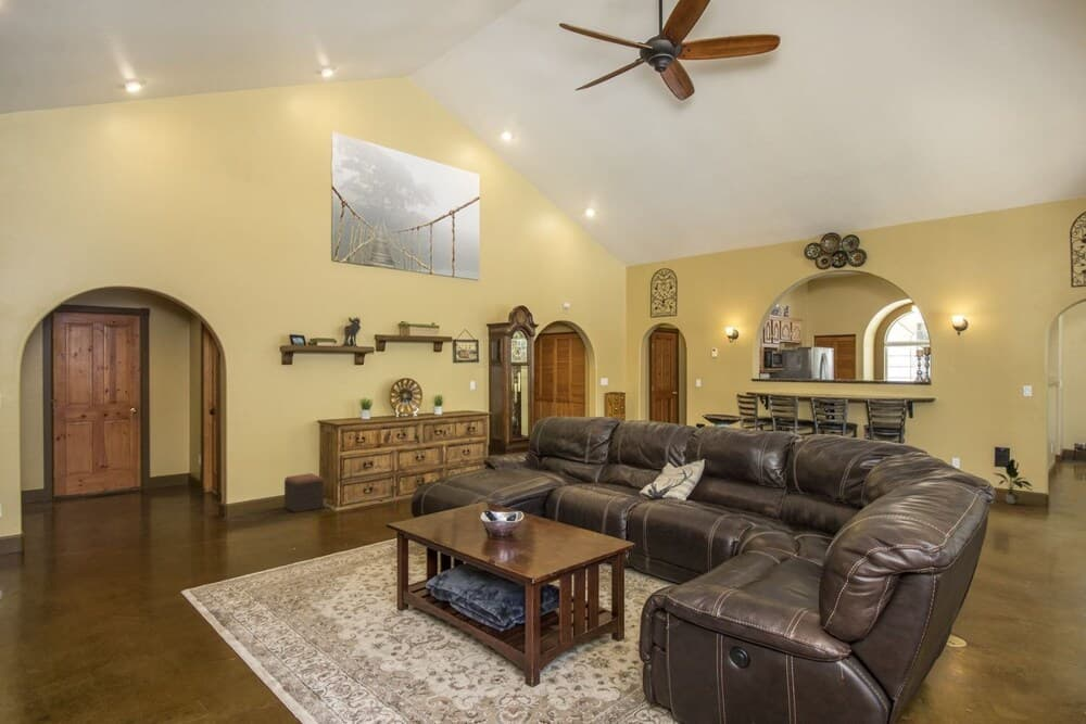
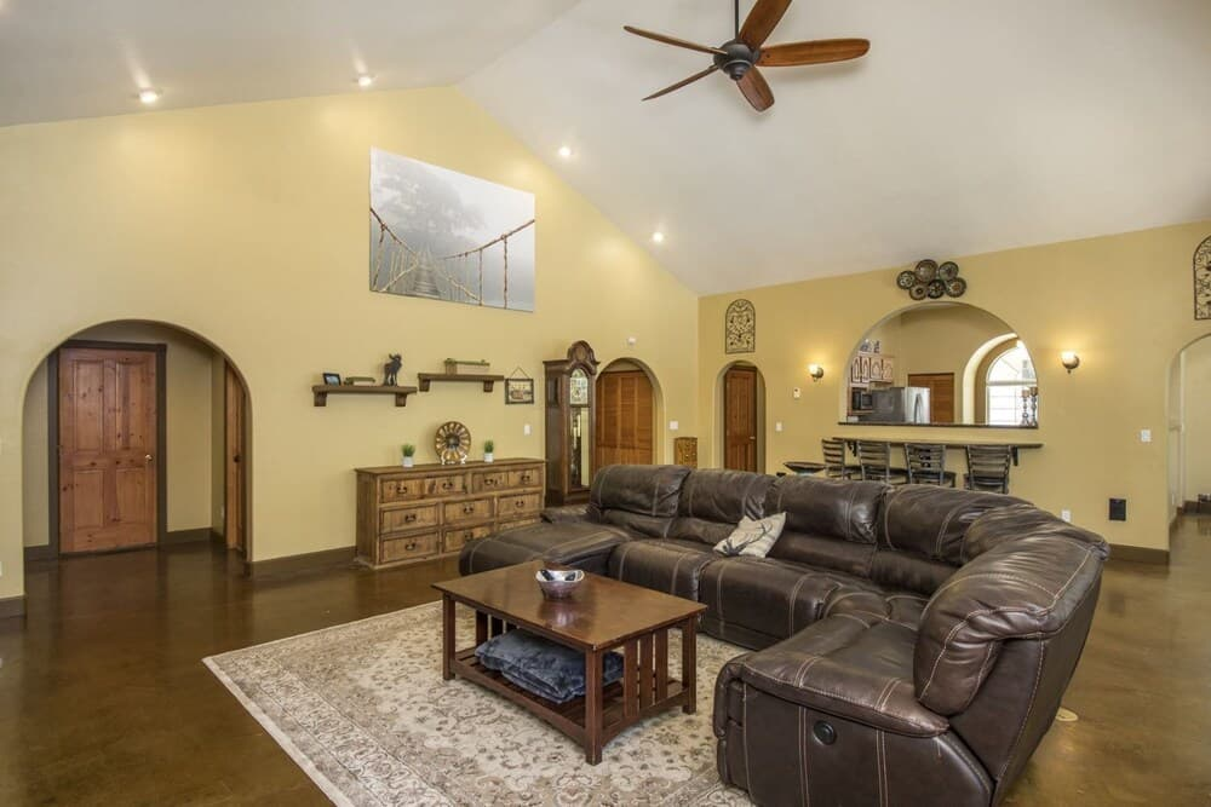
- potted plant (1012, 481)
- footstool (303, 492)
